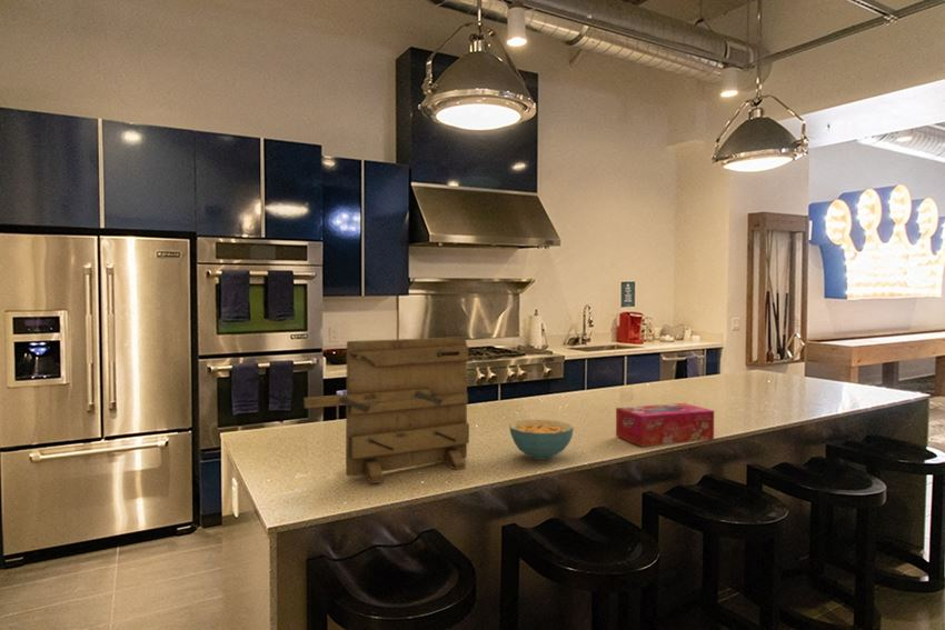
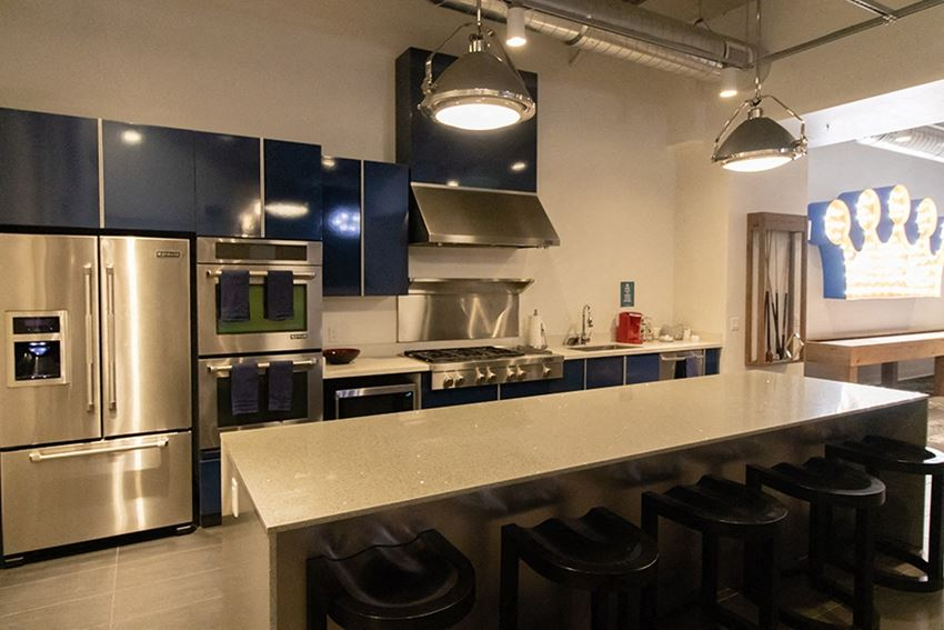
- tissue box (664, 423)
- cereal bowl (540, 441)
- workbench (388, 404)
